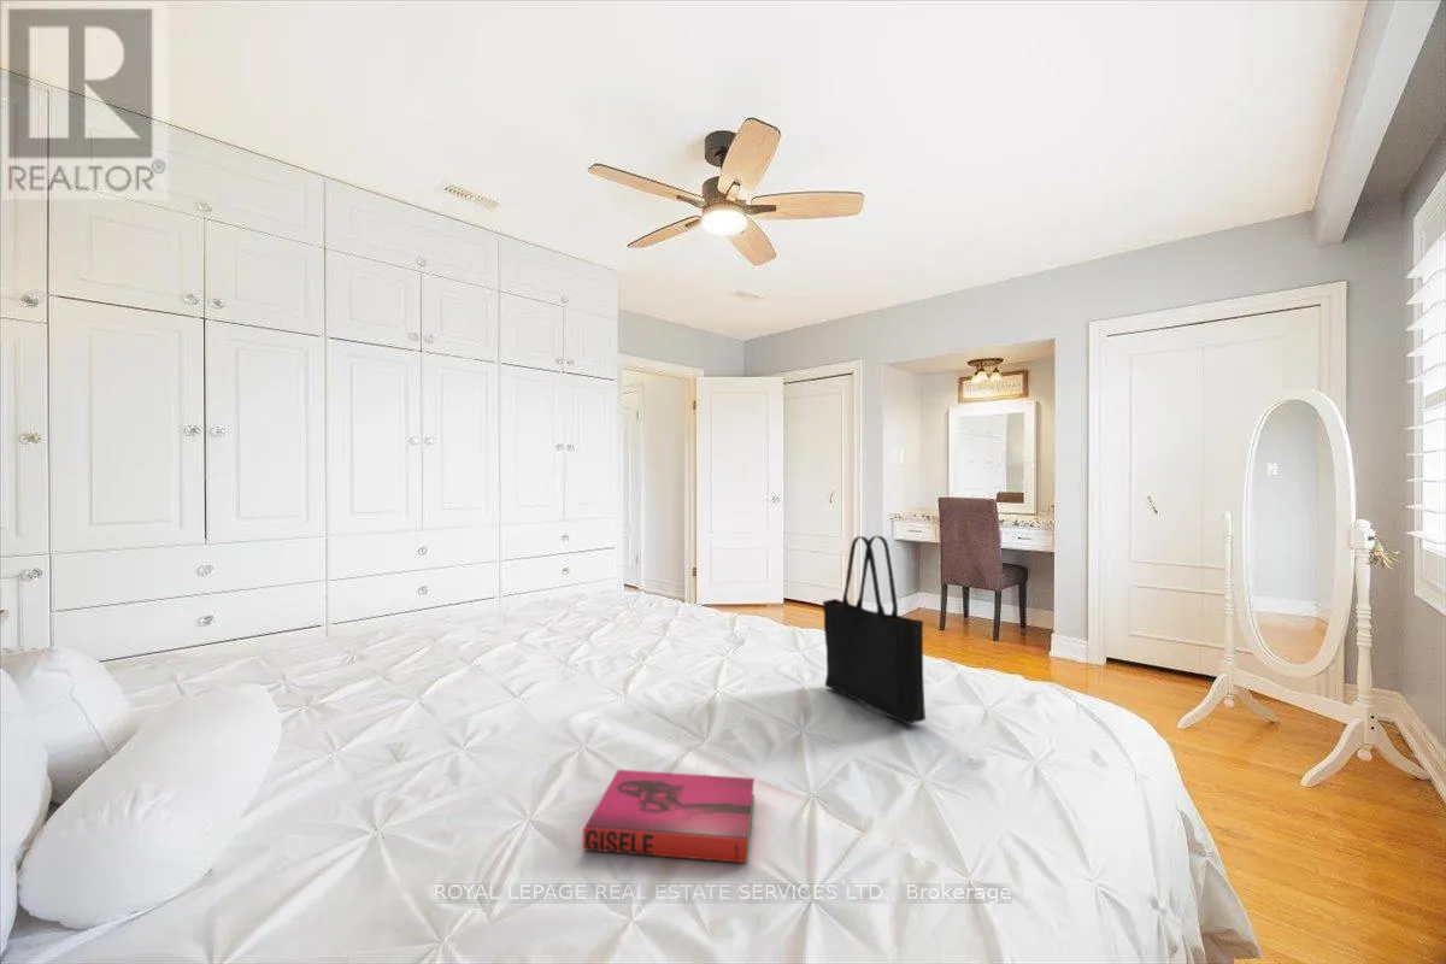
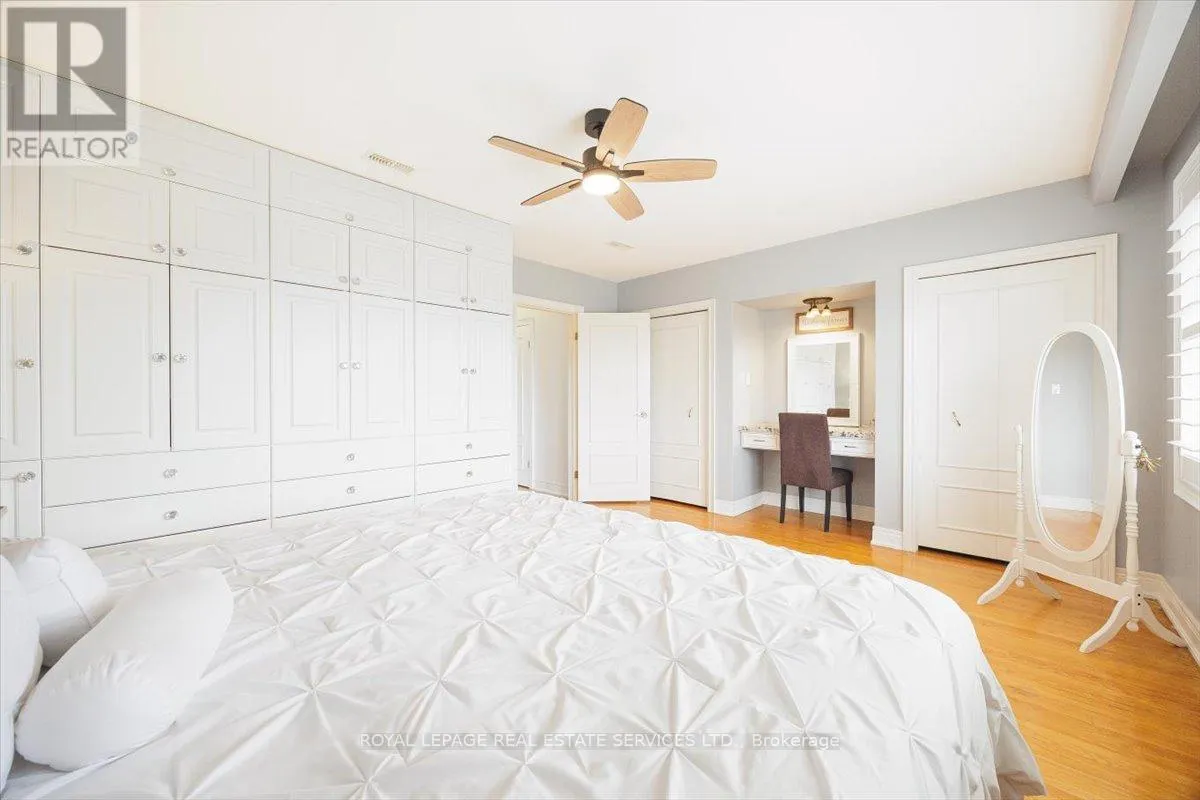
- hardback book (675, 811)
- tote bag (869, 621)
